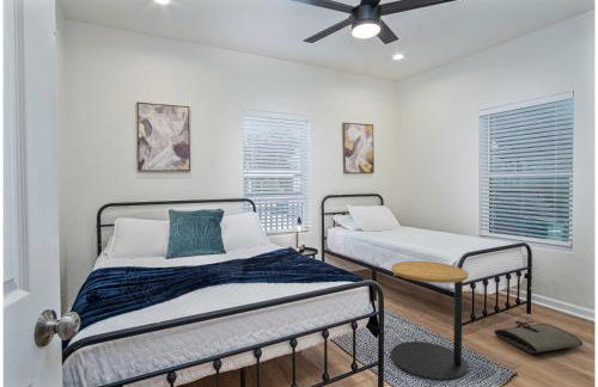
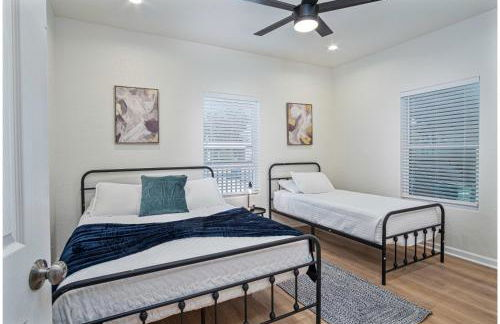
- side table (454, 314)
- tool roll (536, 332)
